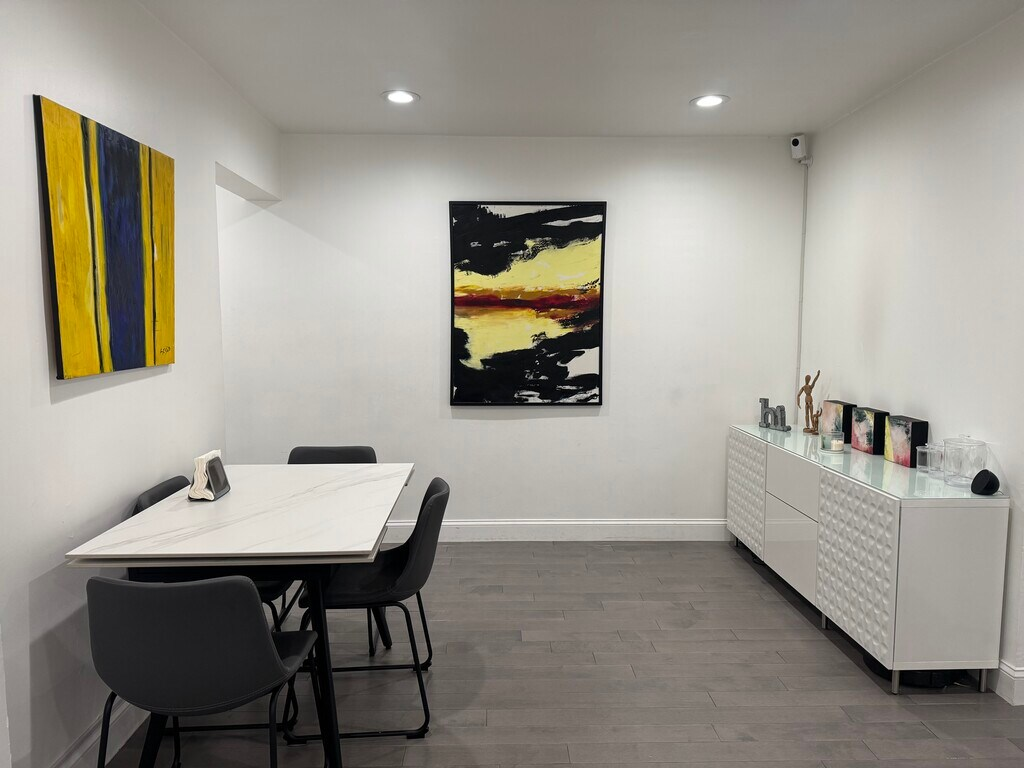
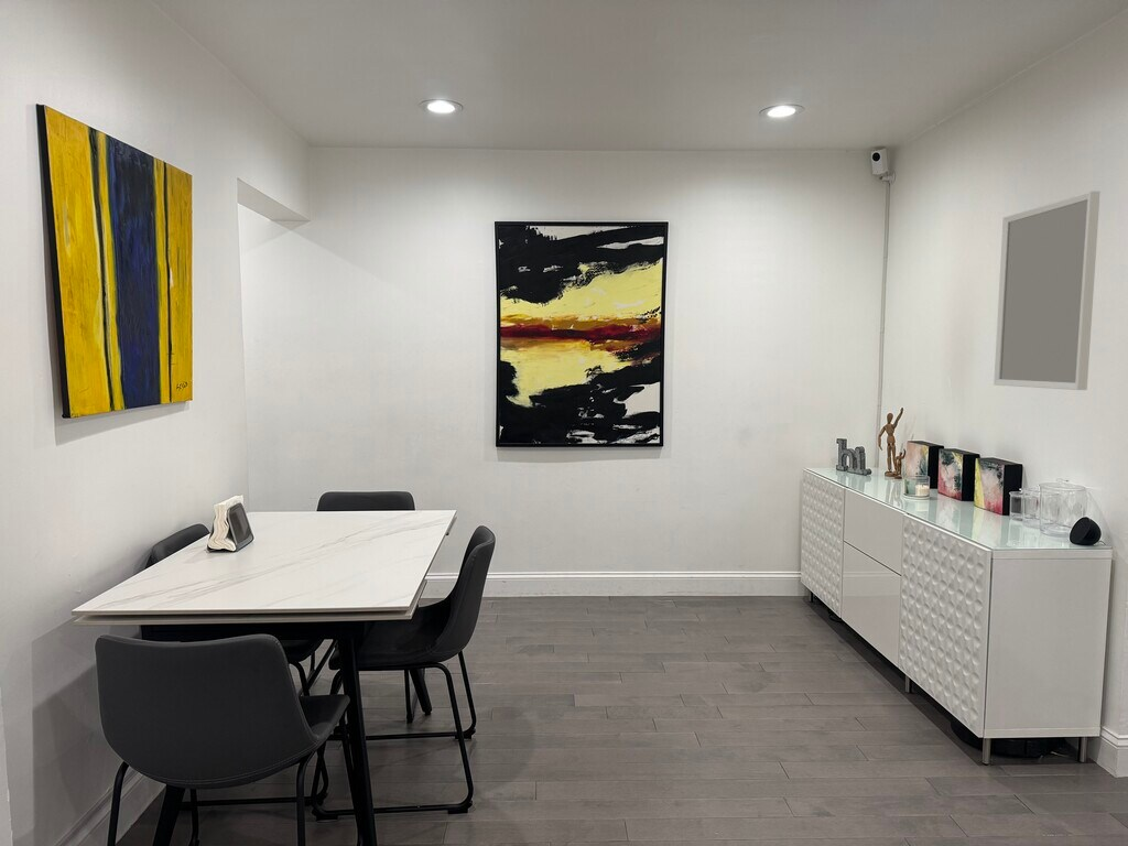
+ home mirror (1042, 297)
